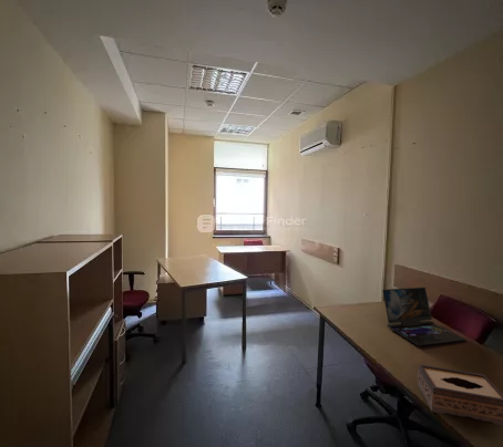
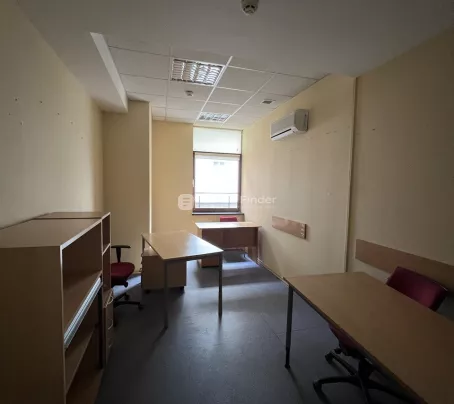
- laptop (421, 313)
- tissue box (459, 392)
